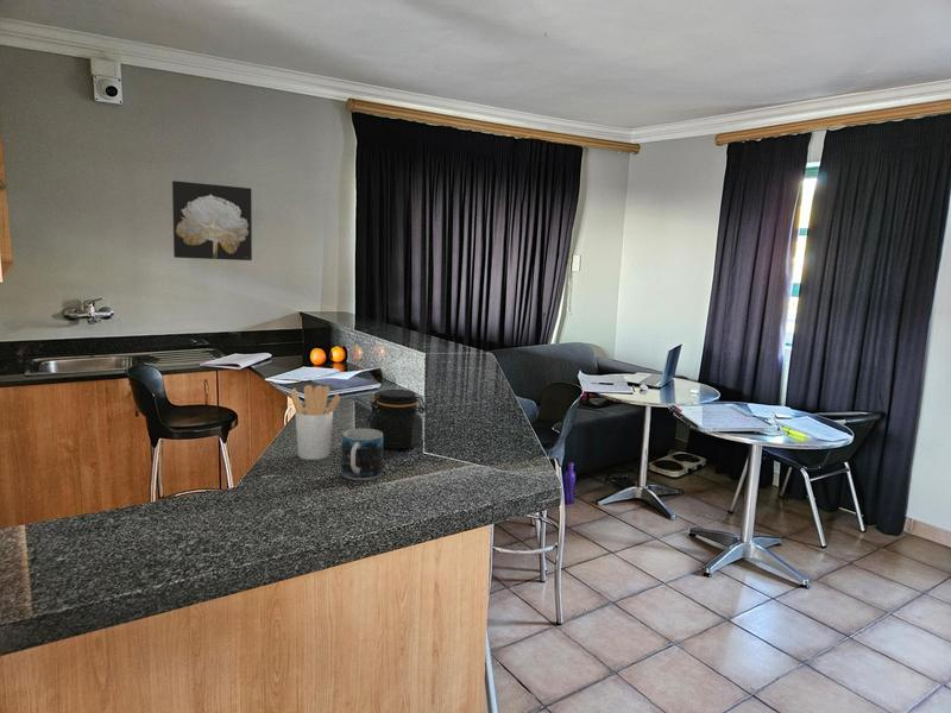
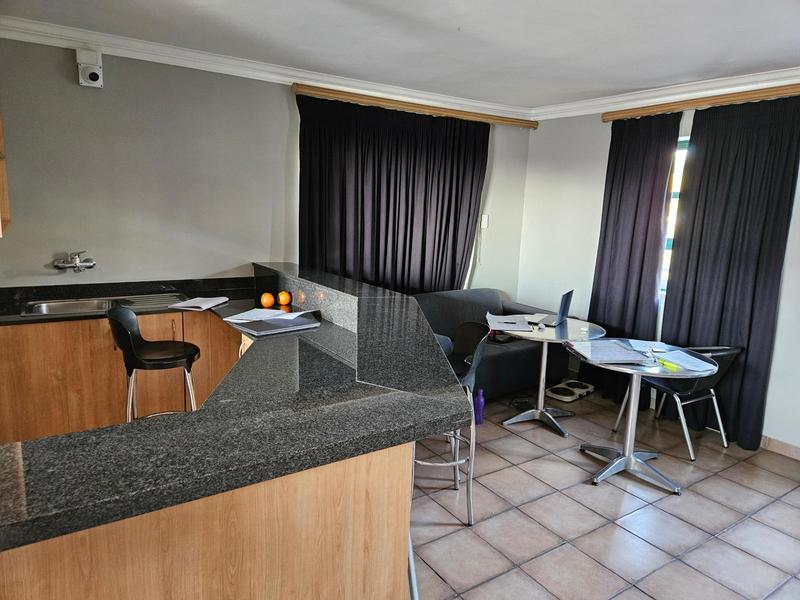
- utensil holder (314, 419)
- wall art (213, 222)
- mug (359, 456)
- jar (397, 418)
